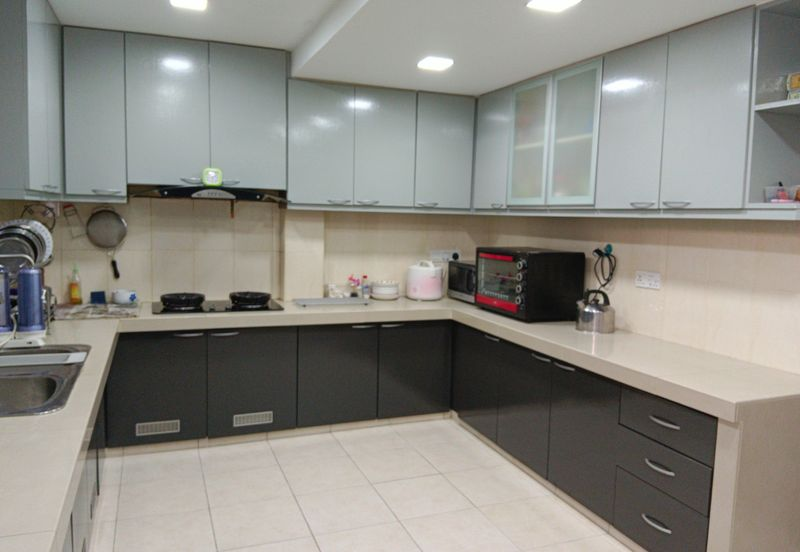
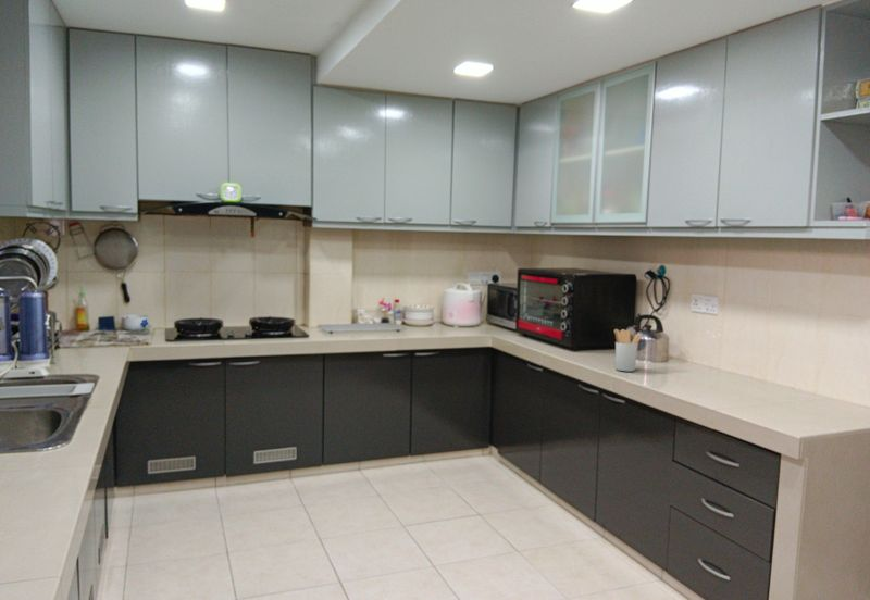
+ utensil holder (624, 348)
